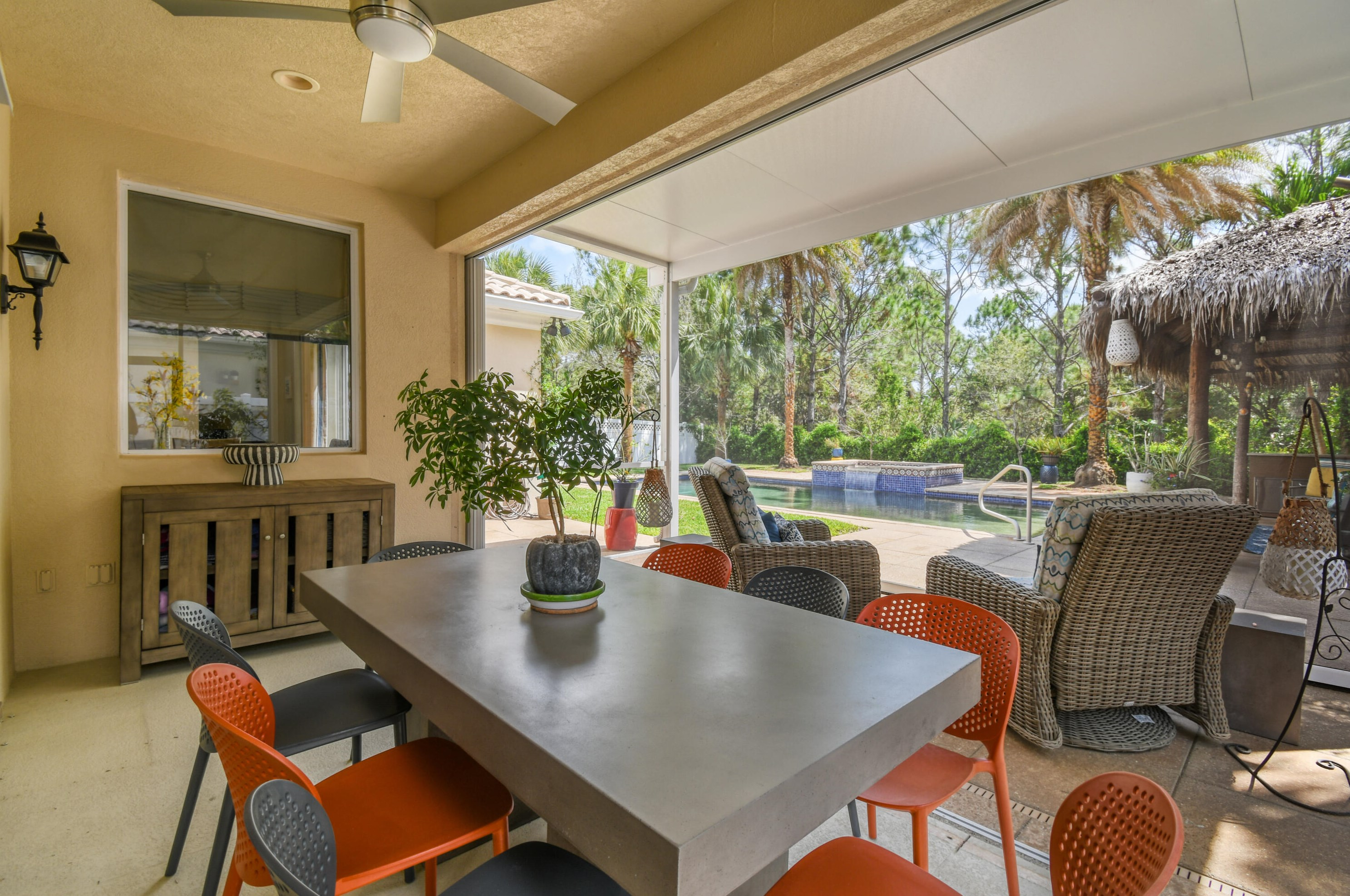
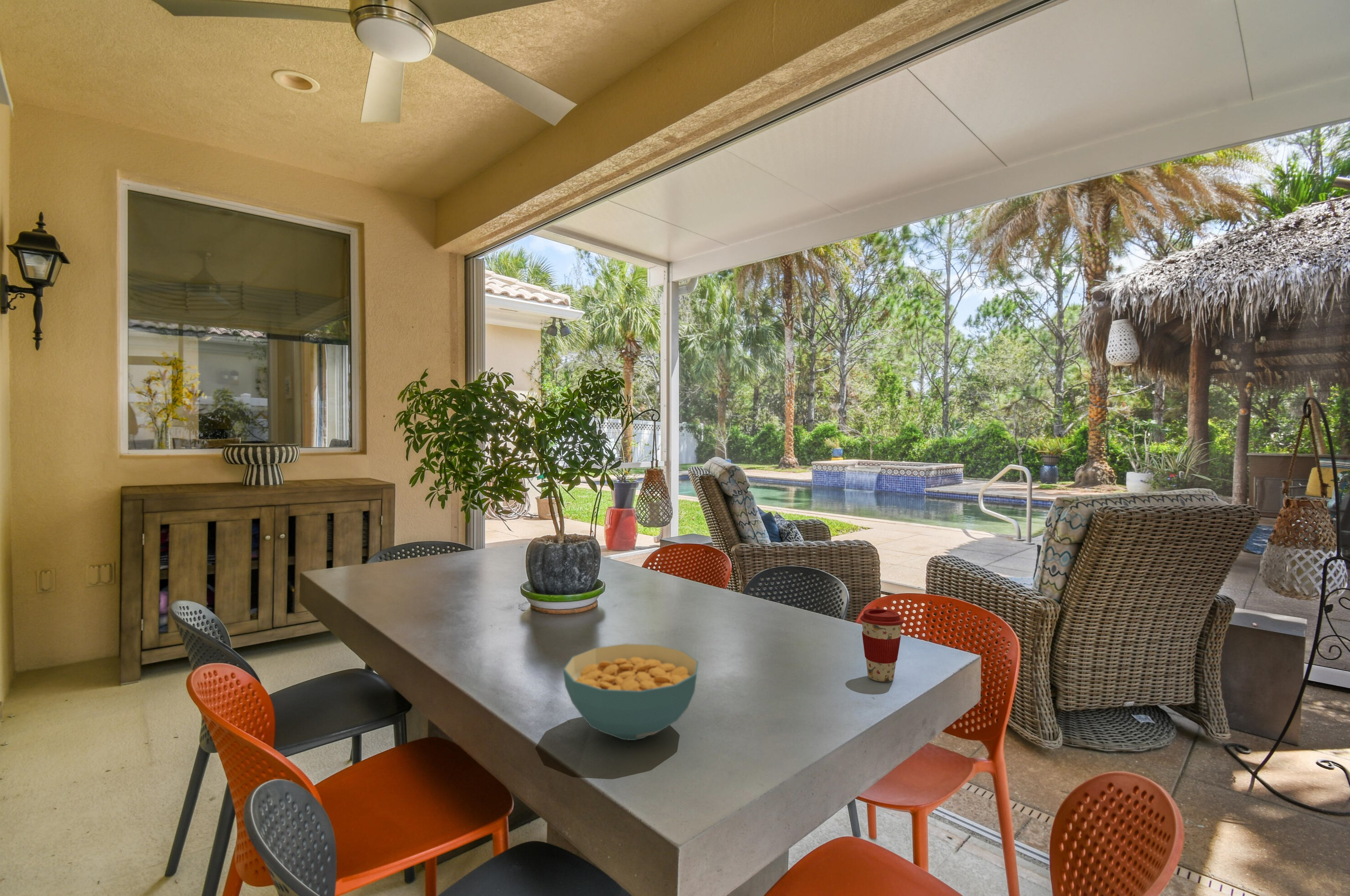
+ cereal bowl (631, 698)
+ coffee cup (881, 645)
